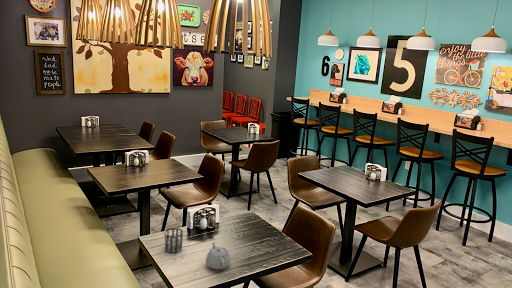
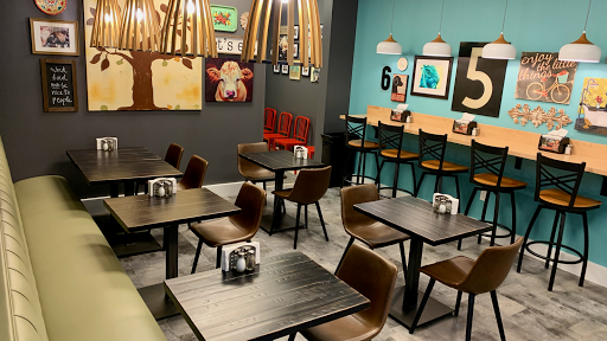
- teapot (217, 255)
- cup (173, 240)
